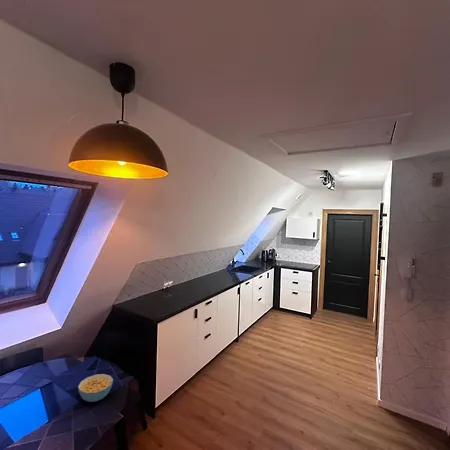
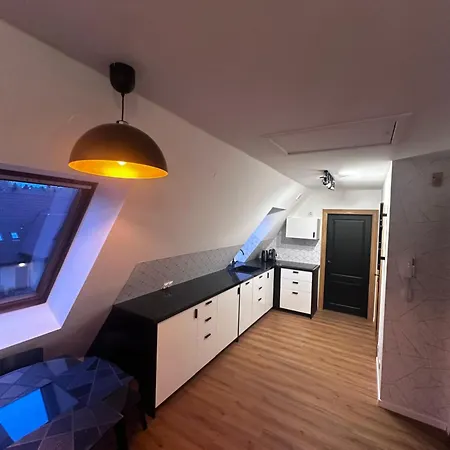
- cereal bowl (95, 390)
